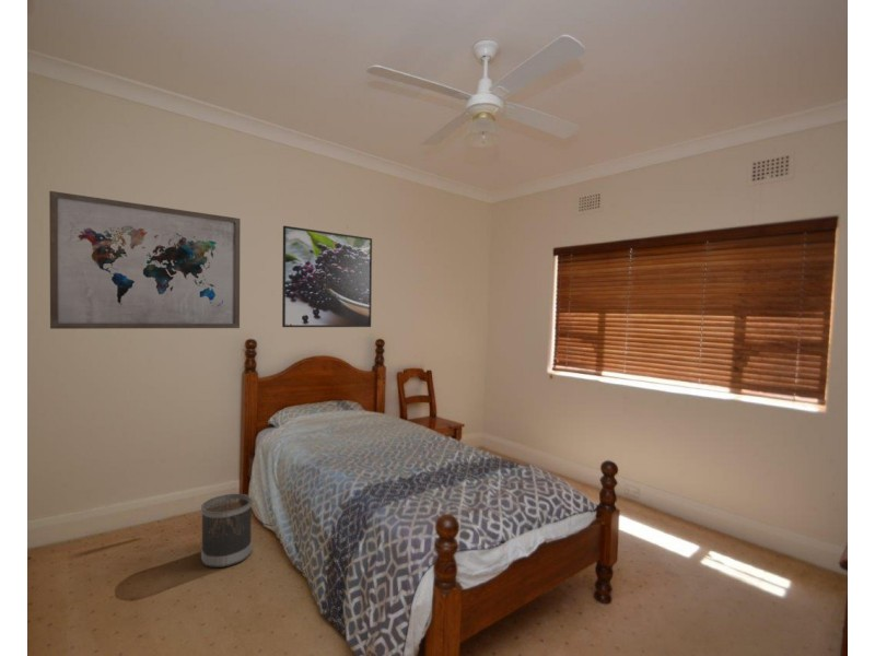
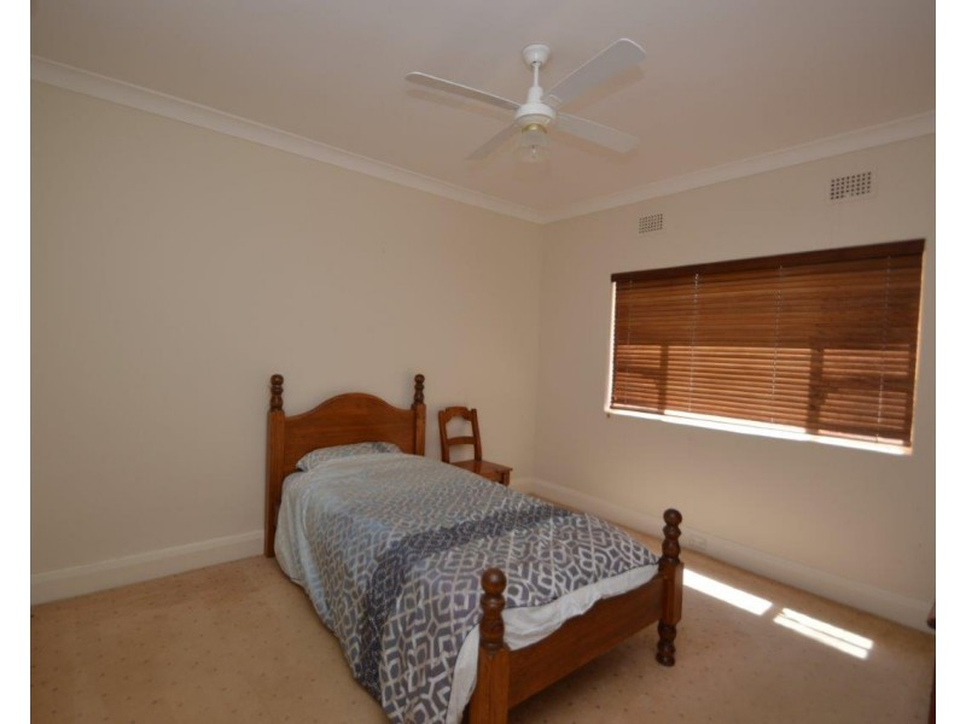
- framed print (329, 280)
- wall art (155, 267)
- wastebasket (226, 528)
